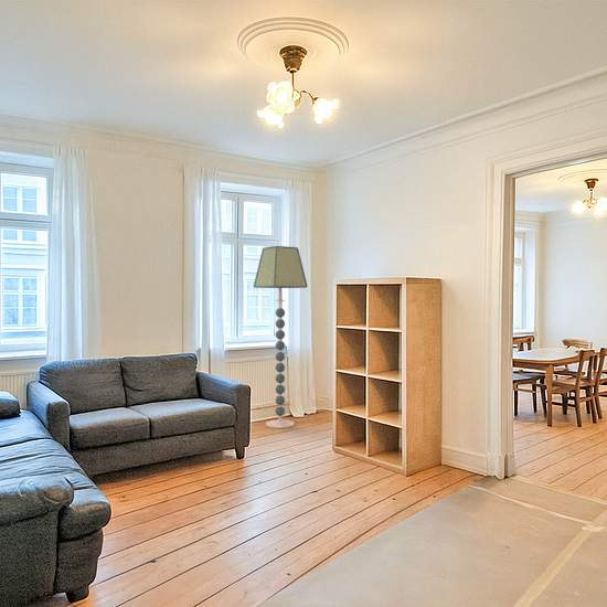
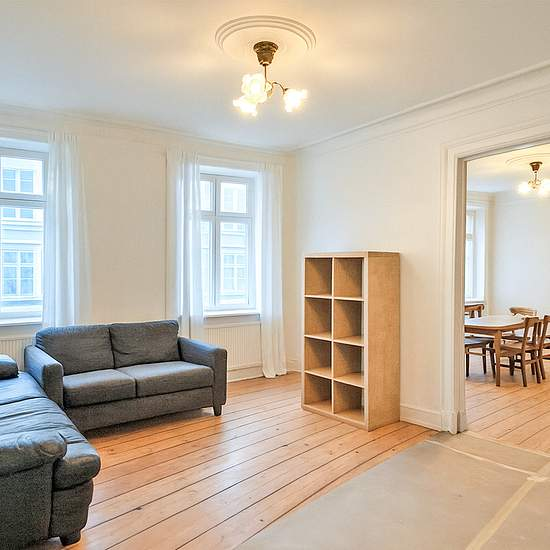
- floor lamp (279, 336)
